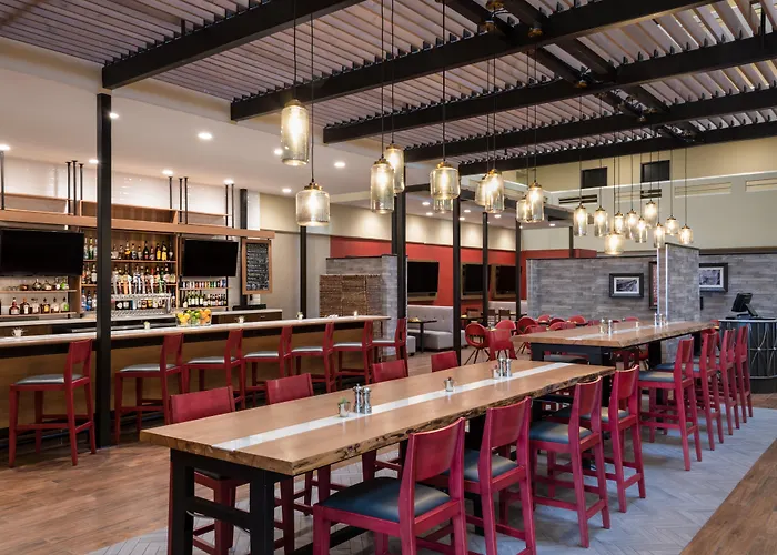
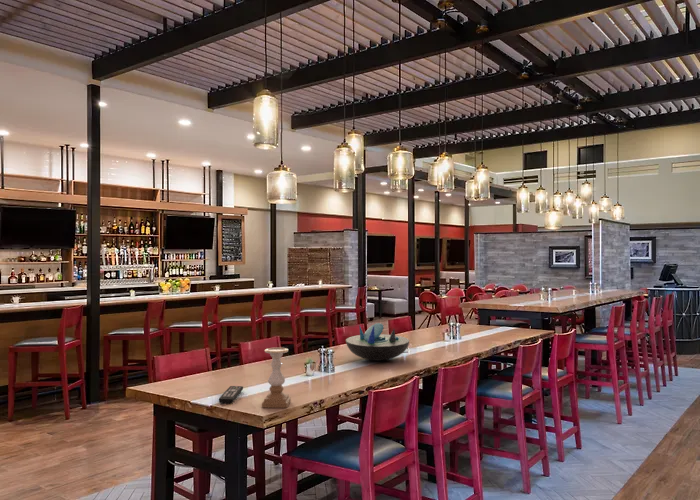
+ candle holder (276, 376)
+ decorative bowl (377, 340)
+ remote control (231, 394)
